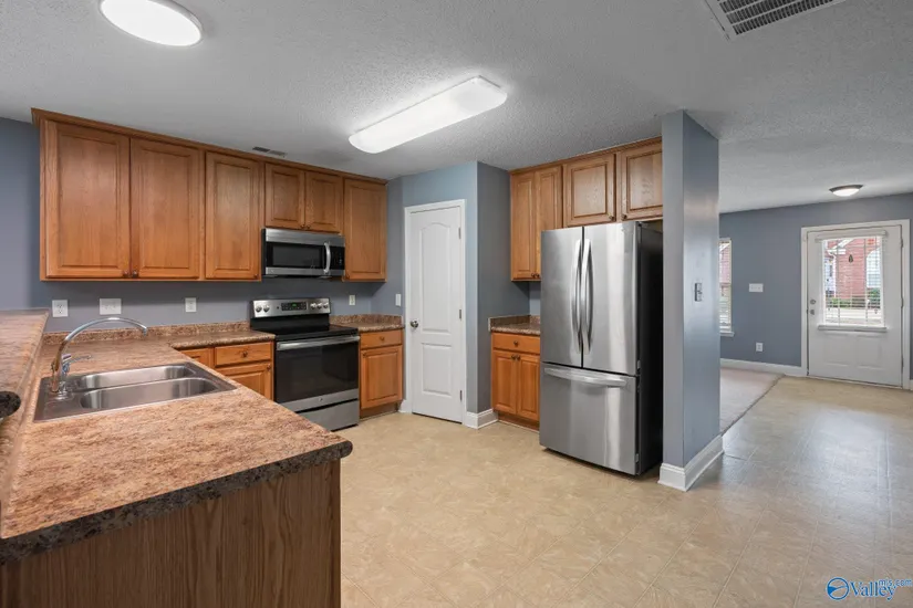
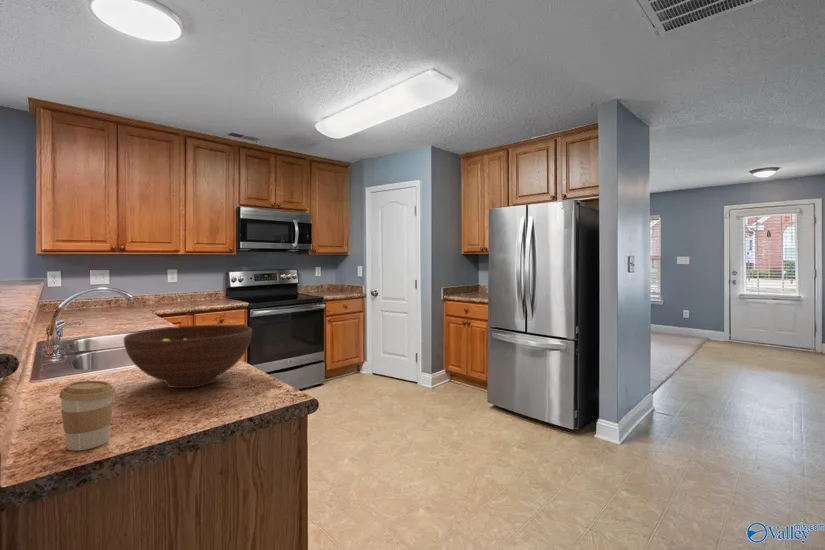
+ coffee cup (88, 412)
+ fruit bowl (192, 357)
